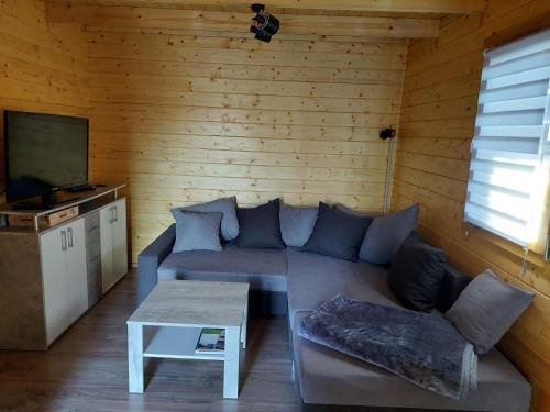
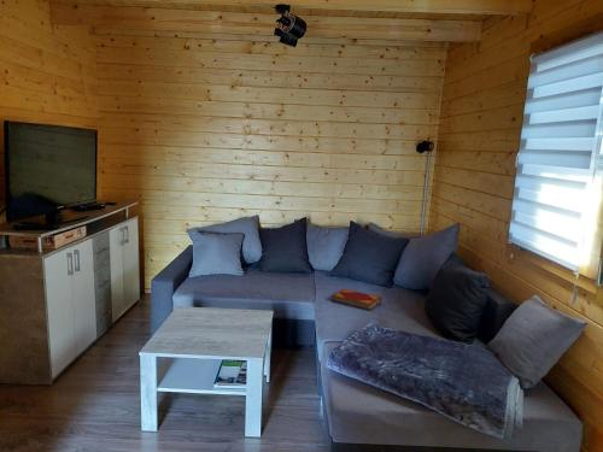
+ hardback book (356, 299)
